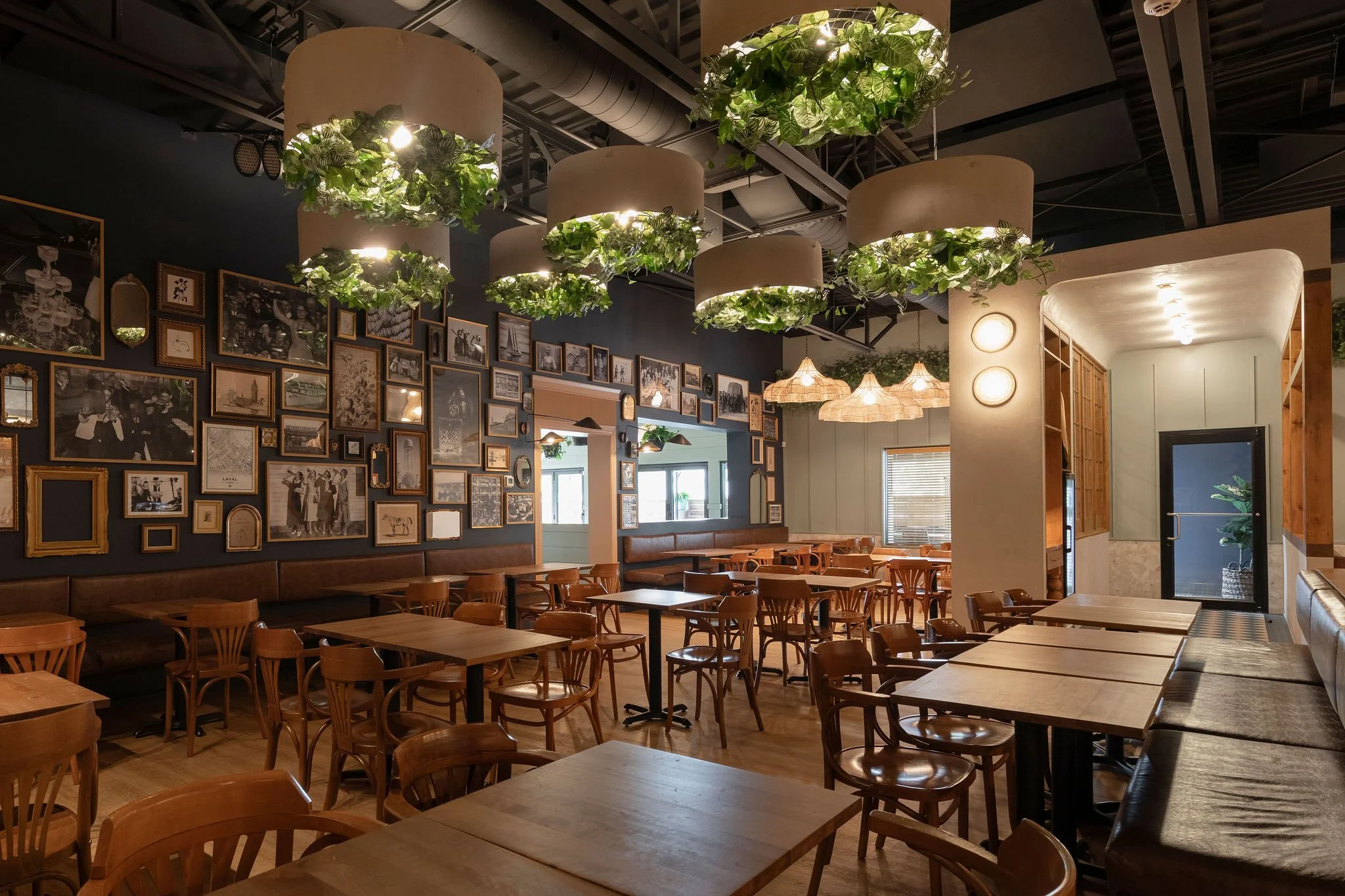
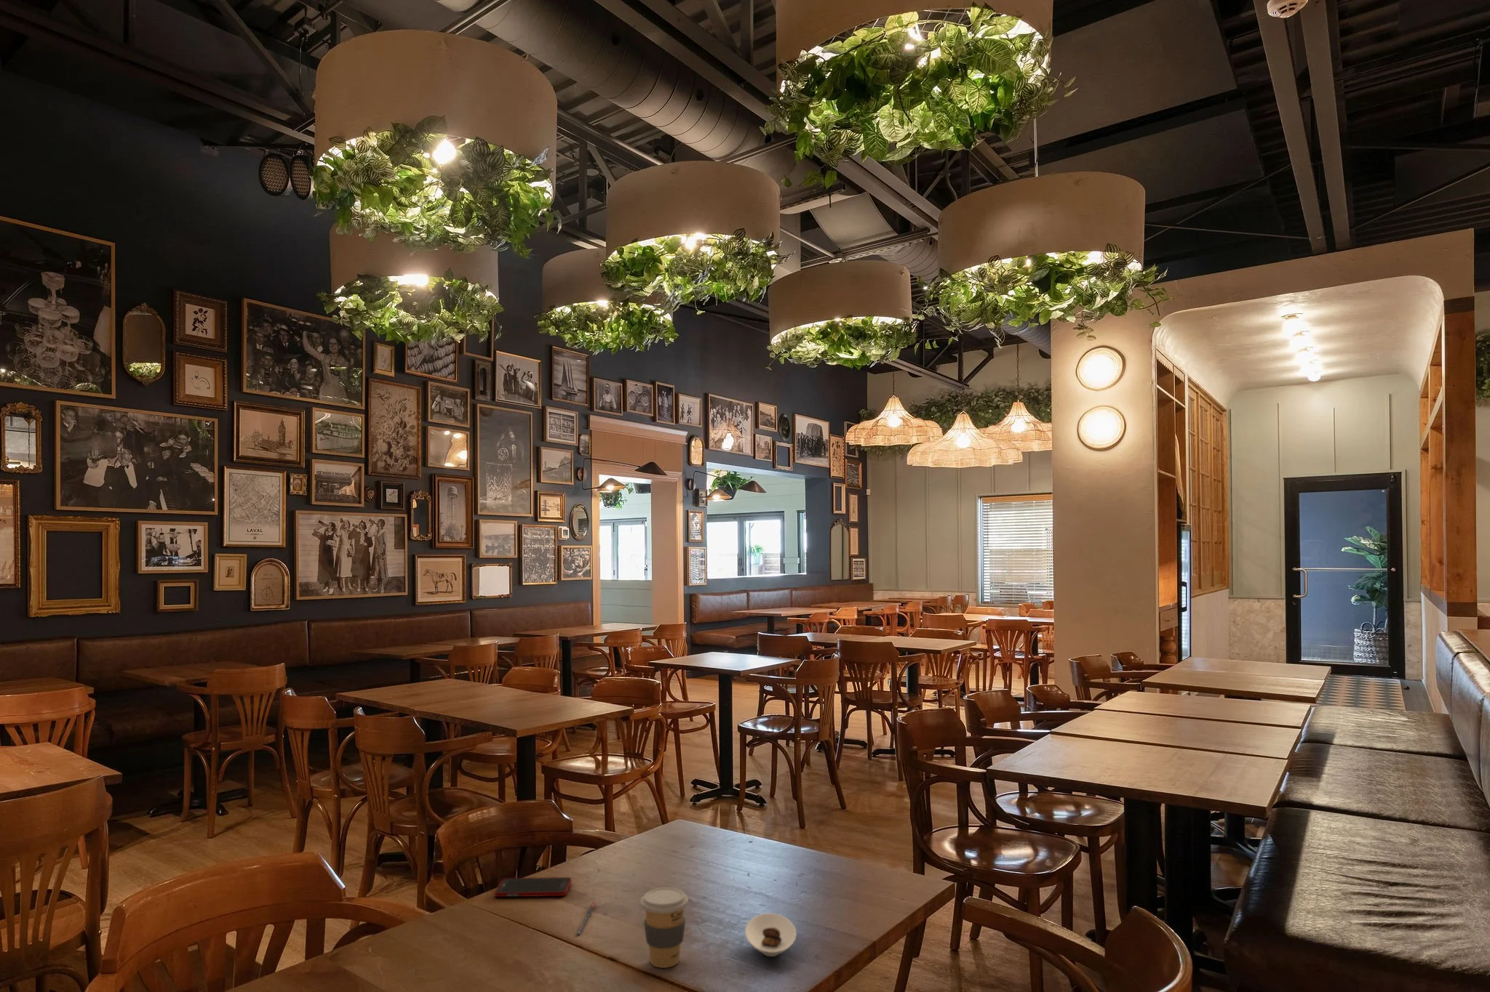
+ saucer (770, 938)
+ cell phone (533, 887)
+ pen (586, 917)
+ coffee cup (665, 928)
